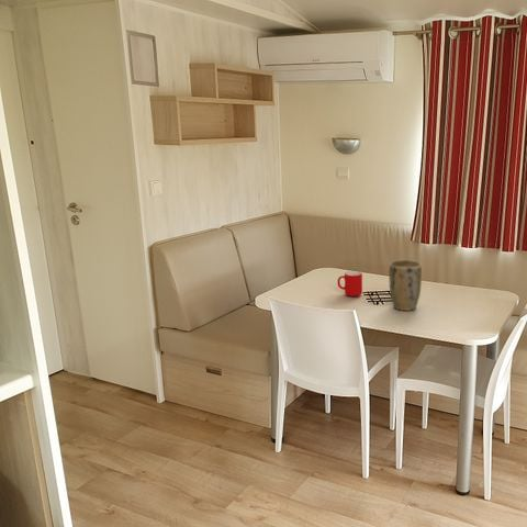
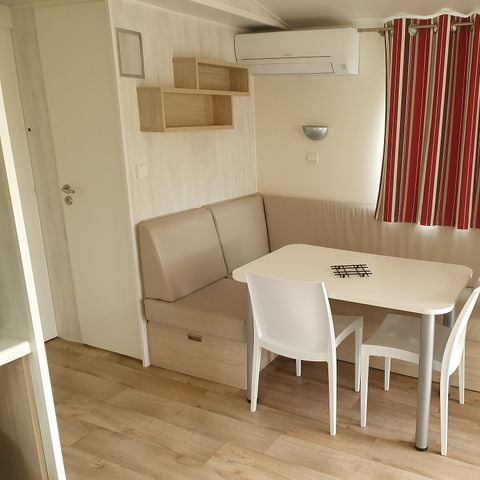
- cup (349, 283)
- plant pot (404, 285)
